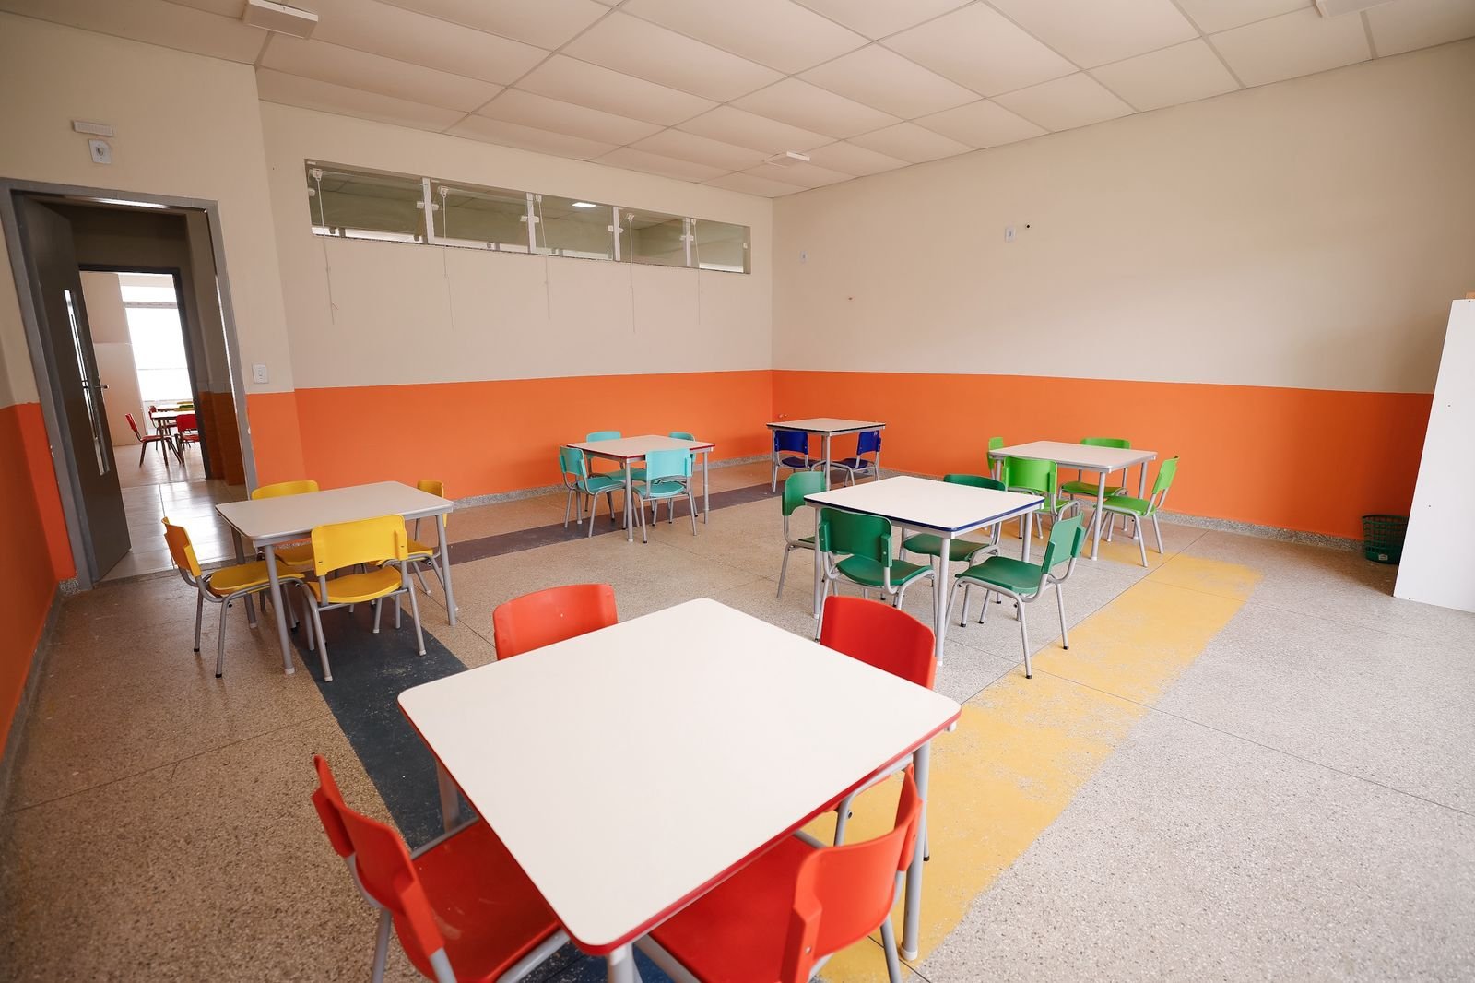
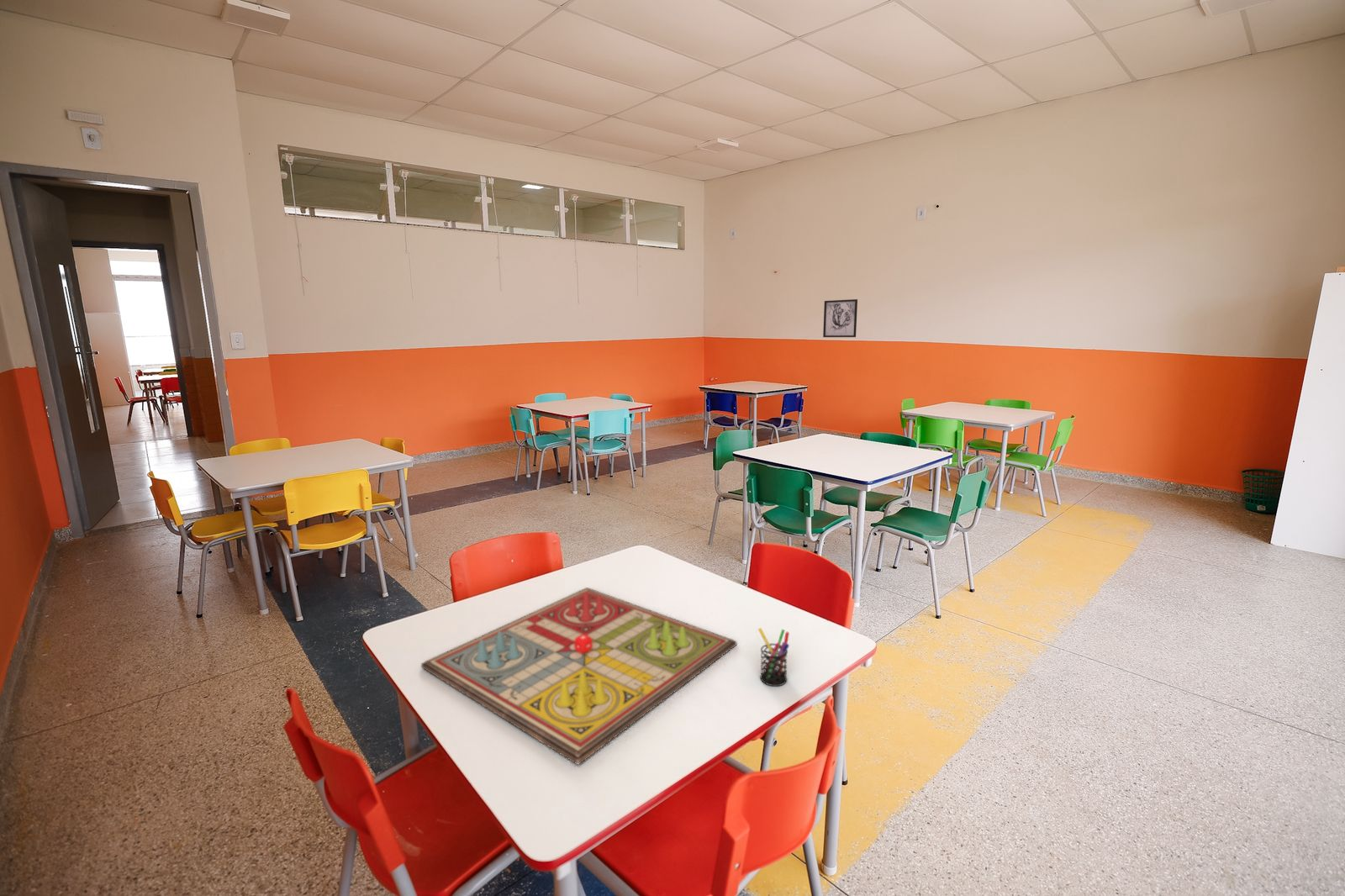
+ pen holder (777, 652)
+ wall art (840, 319)
+ gameboard (583, 644)
